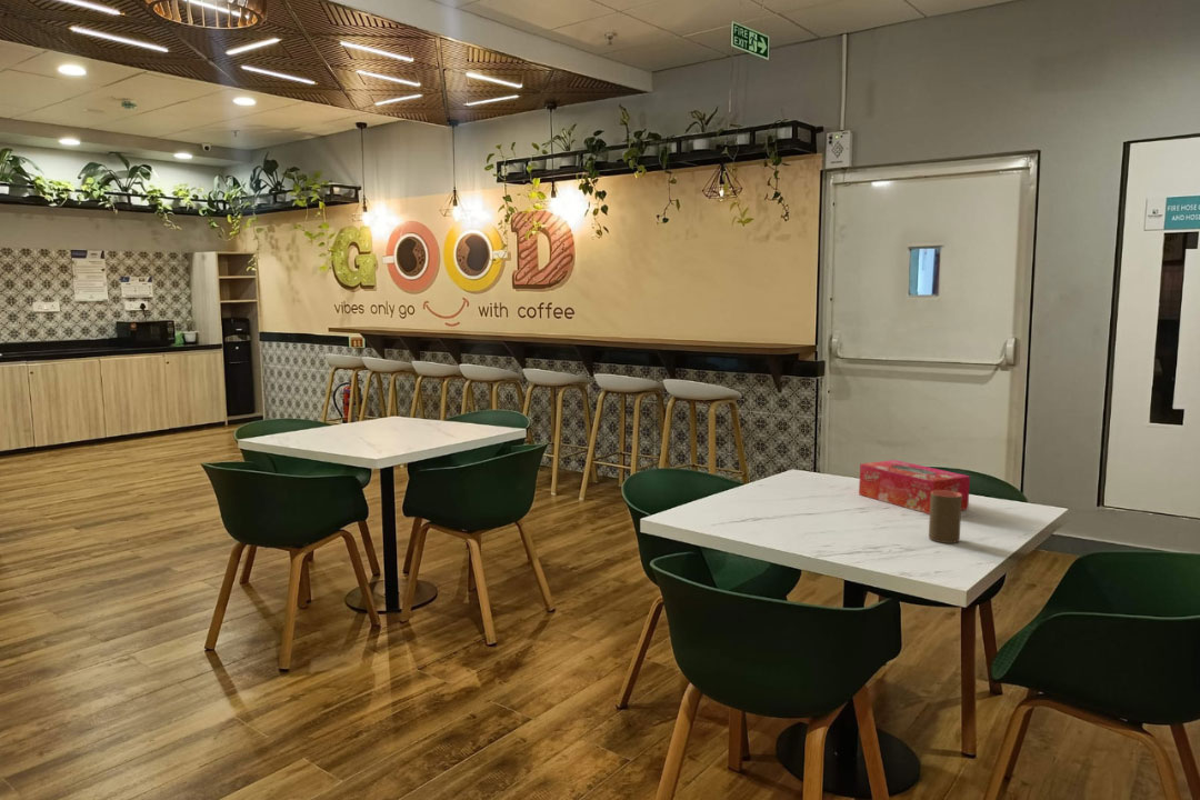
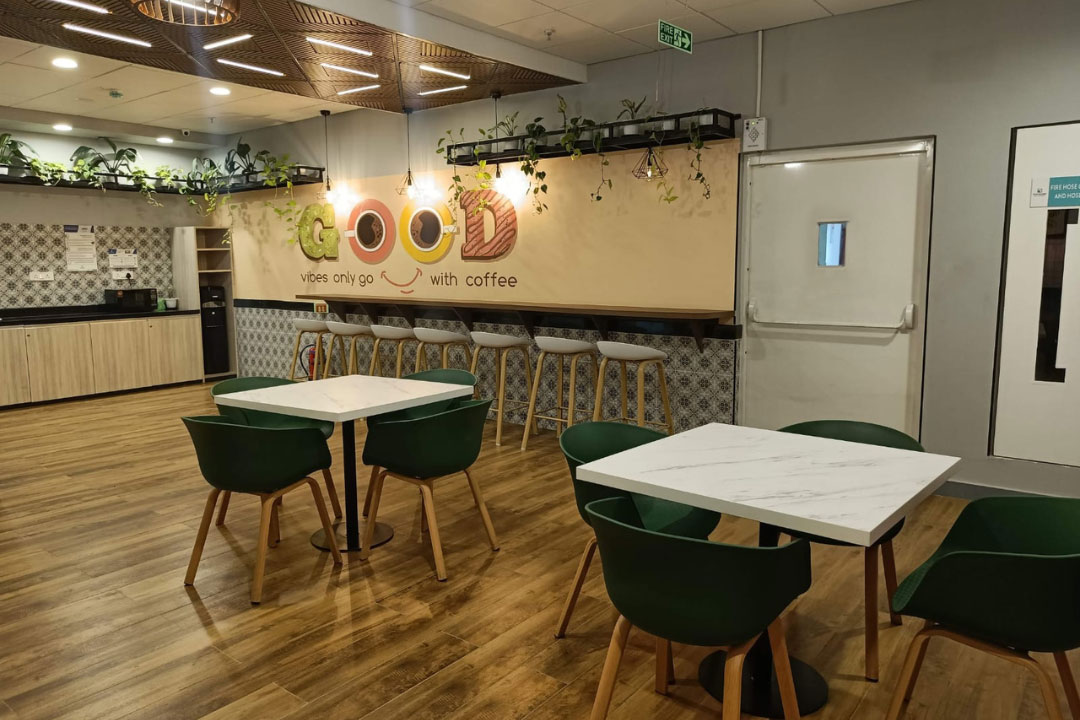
- tissue box (912, 486)
- cup (944, 516)
